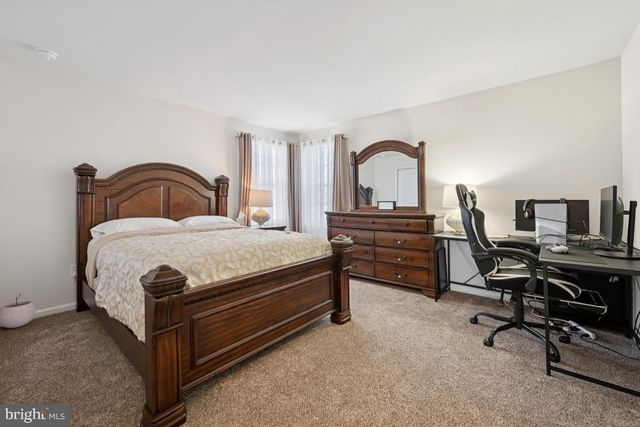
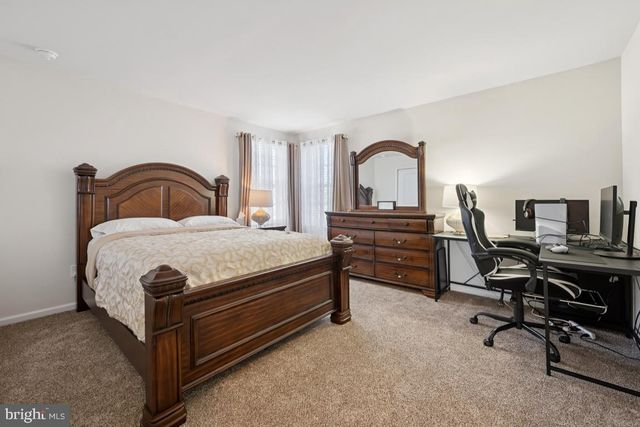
- plant pot (17, 310)
